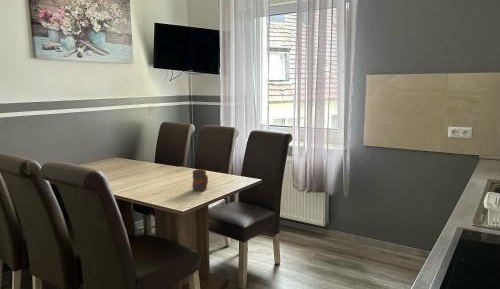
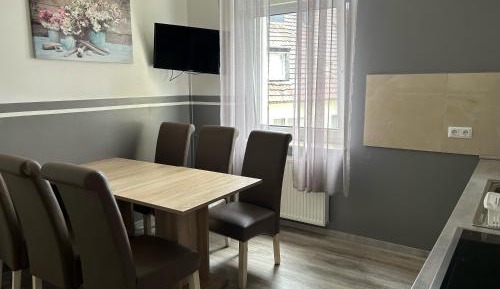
- mug (201, 180)
